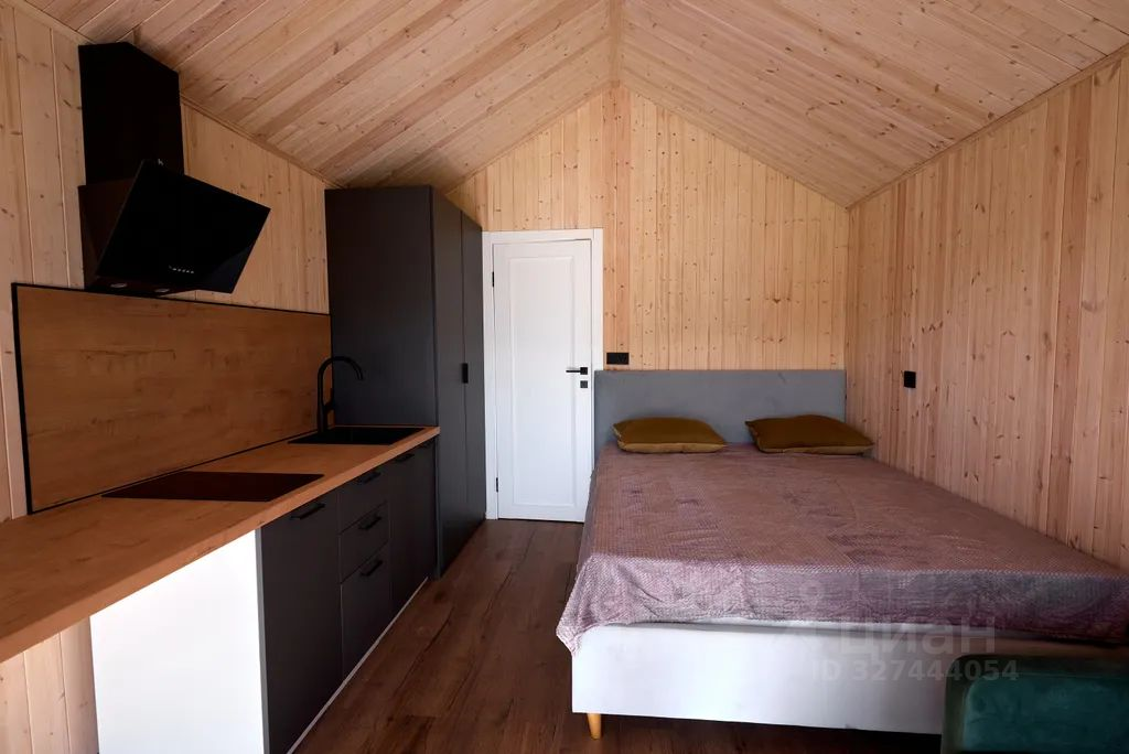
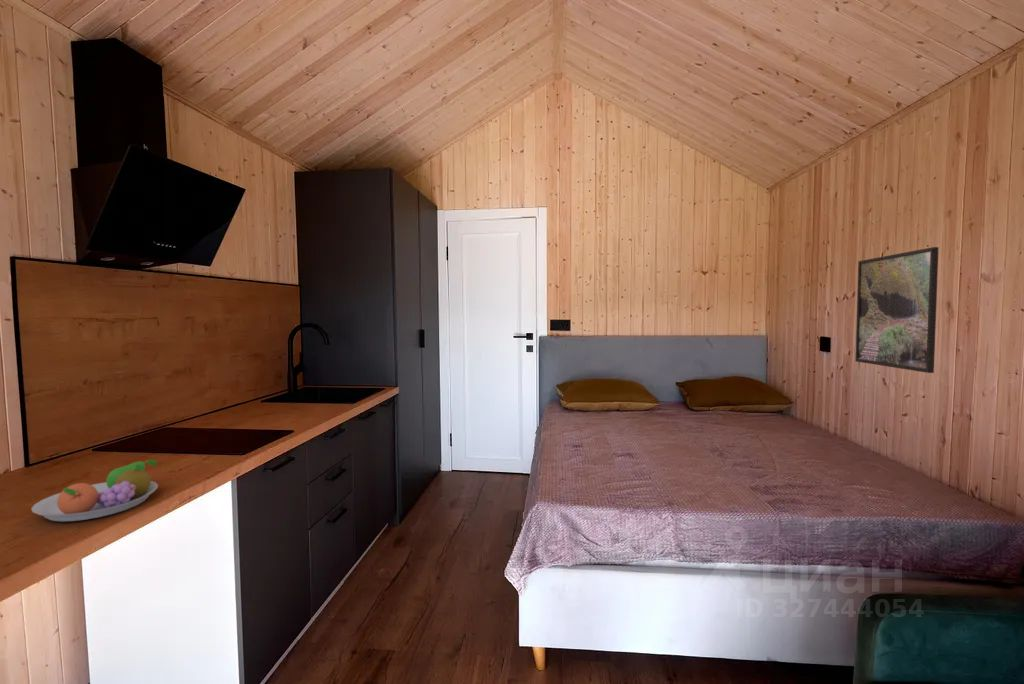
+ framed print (892, 311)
+ fruit bowl (103, 485)
